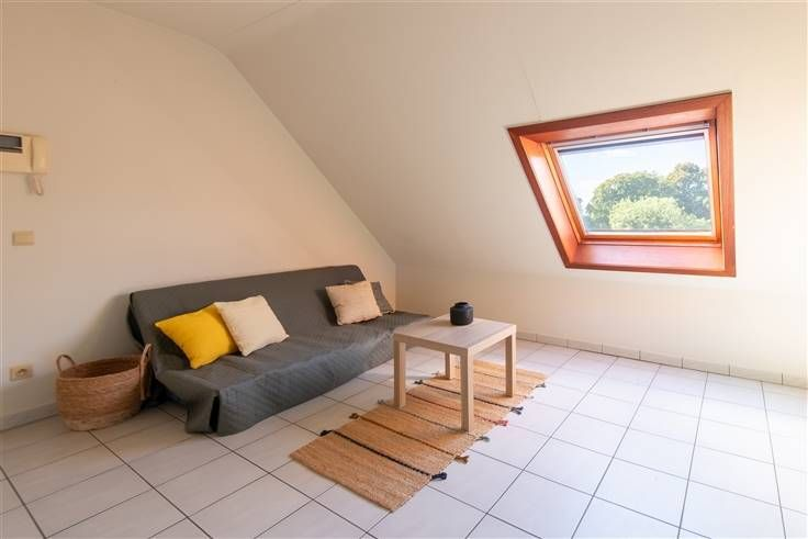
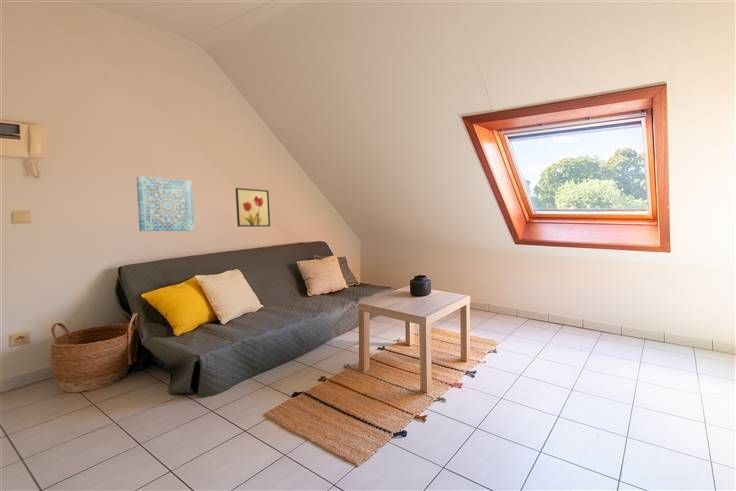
+ wall art (253, 208)
+ wall art (166, 204)
